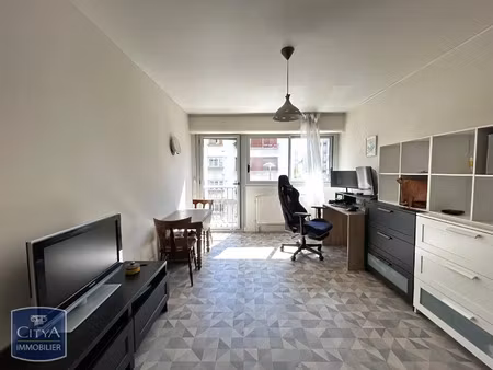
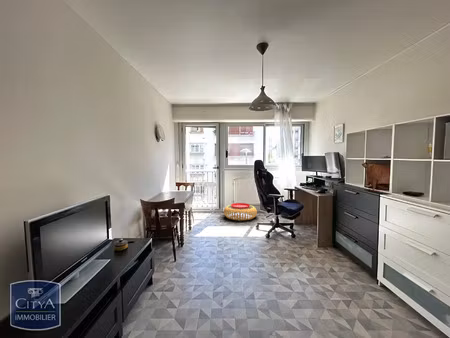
+ pouf (240, 210)
